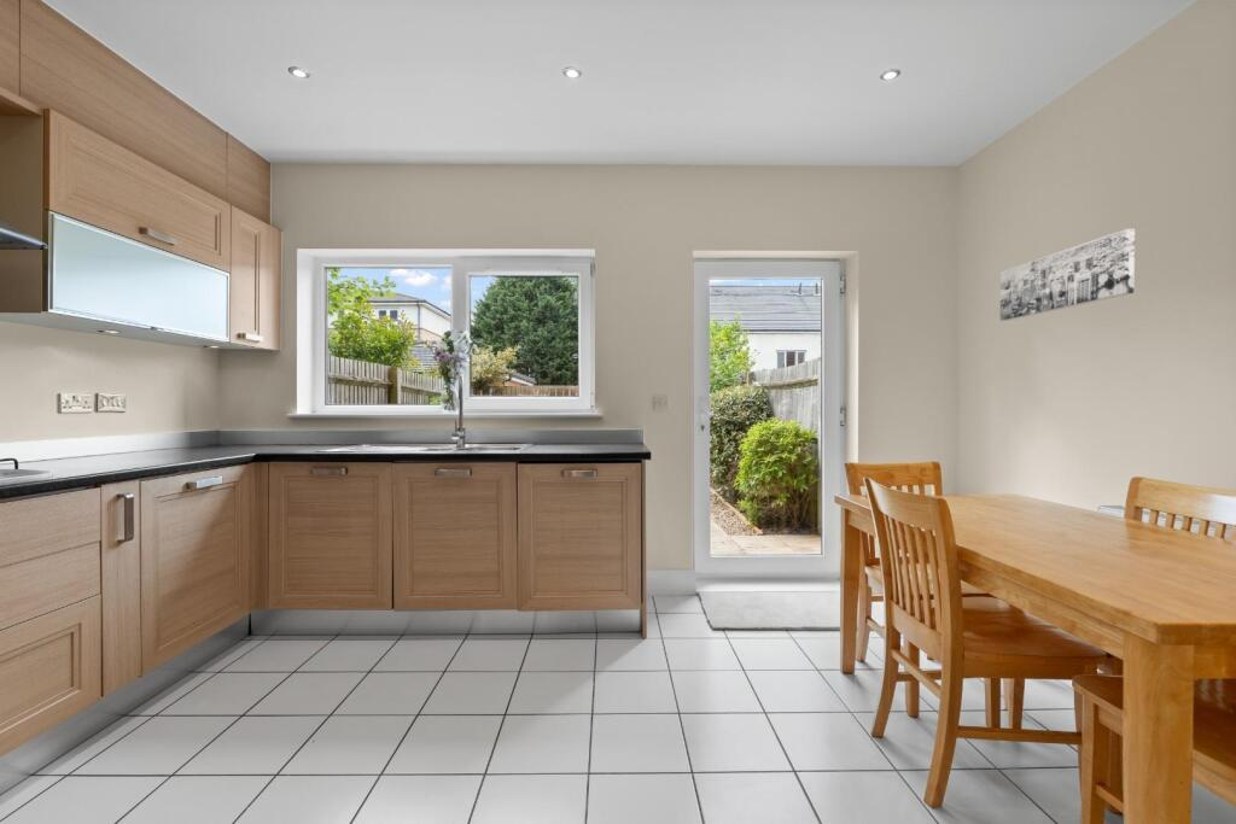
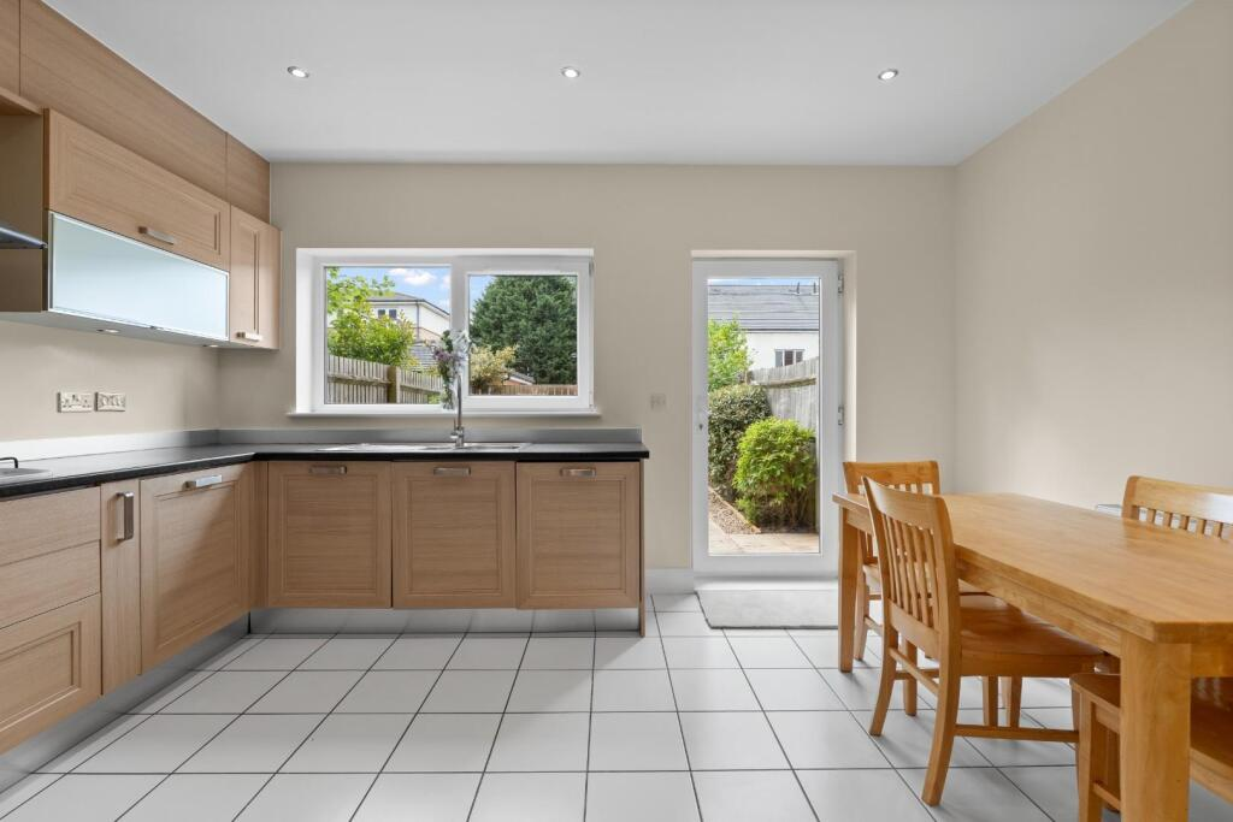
- wall art (1057, 281)
